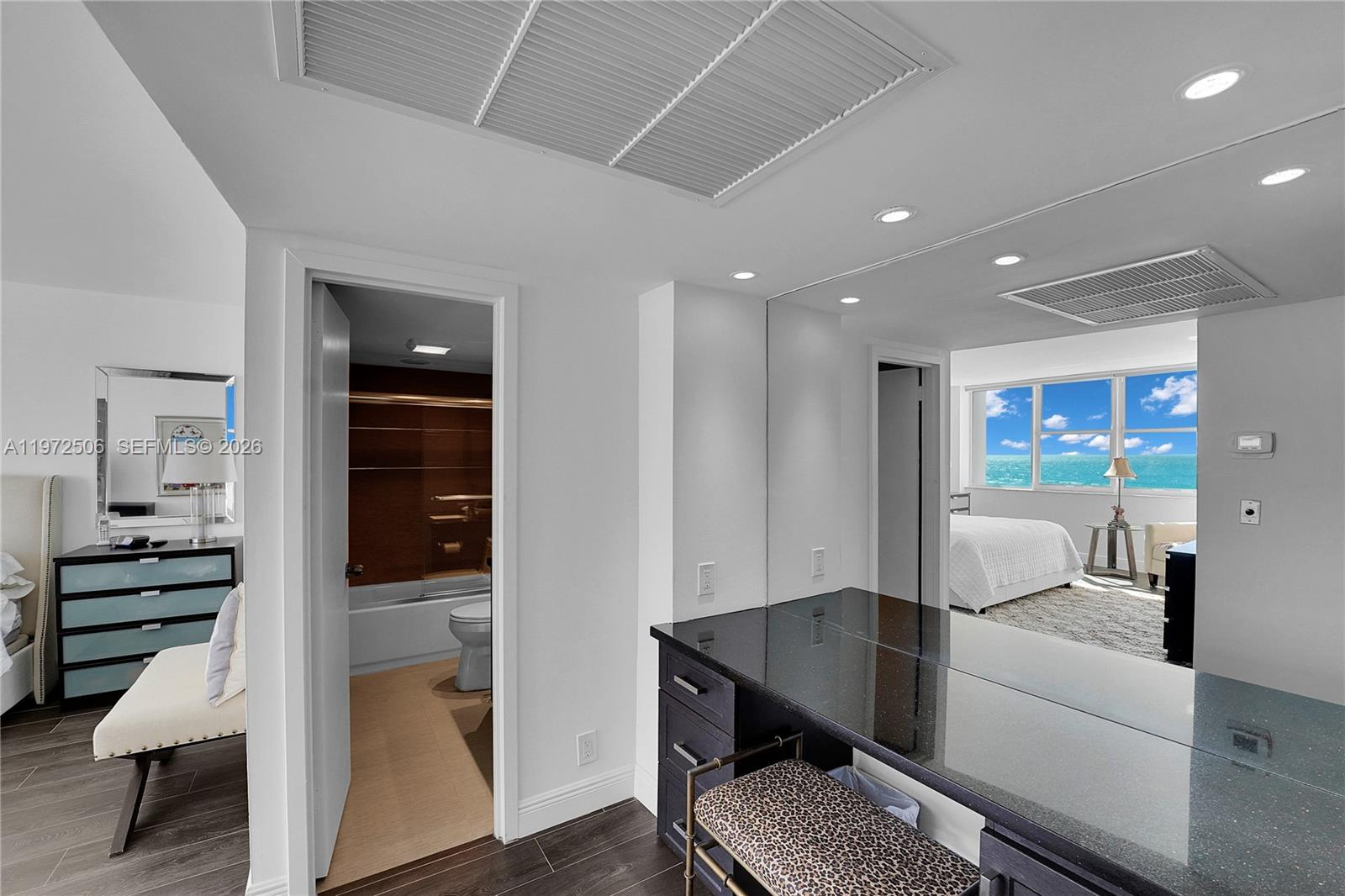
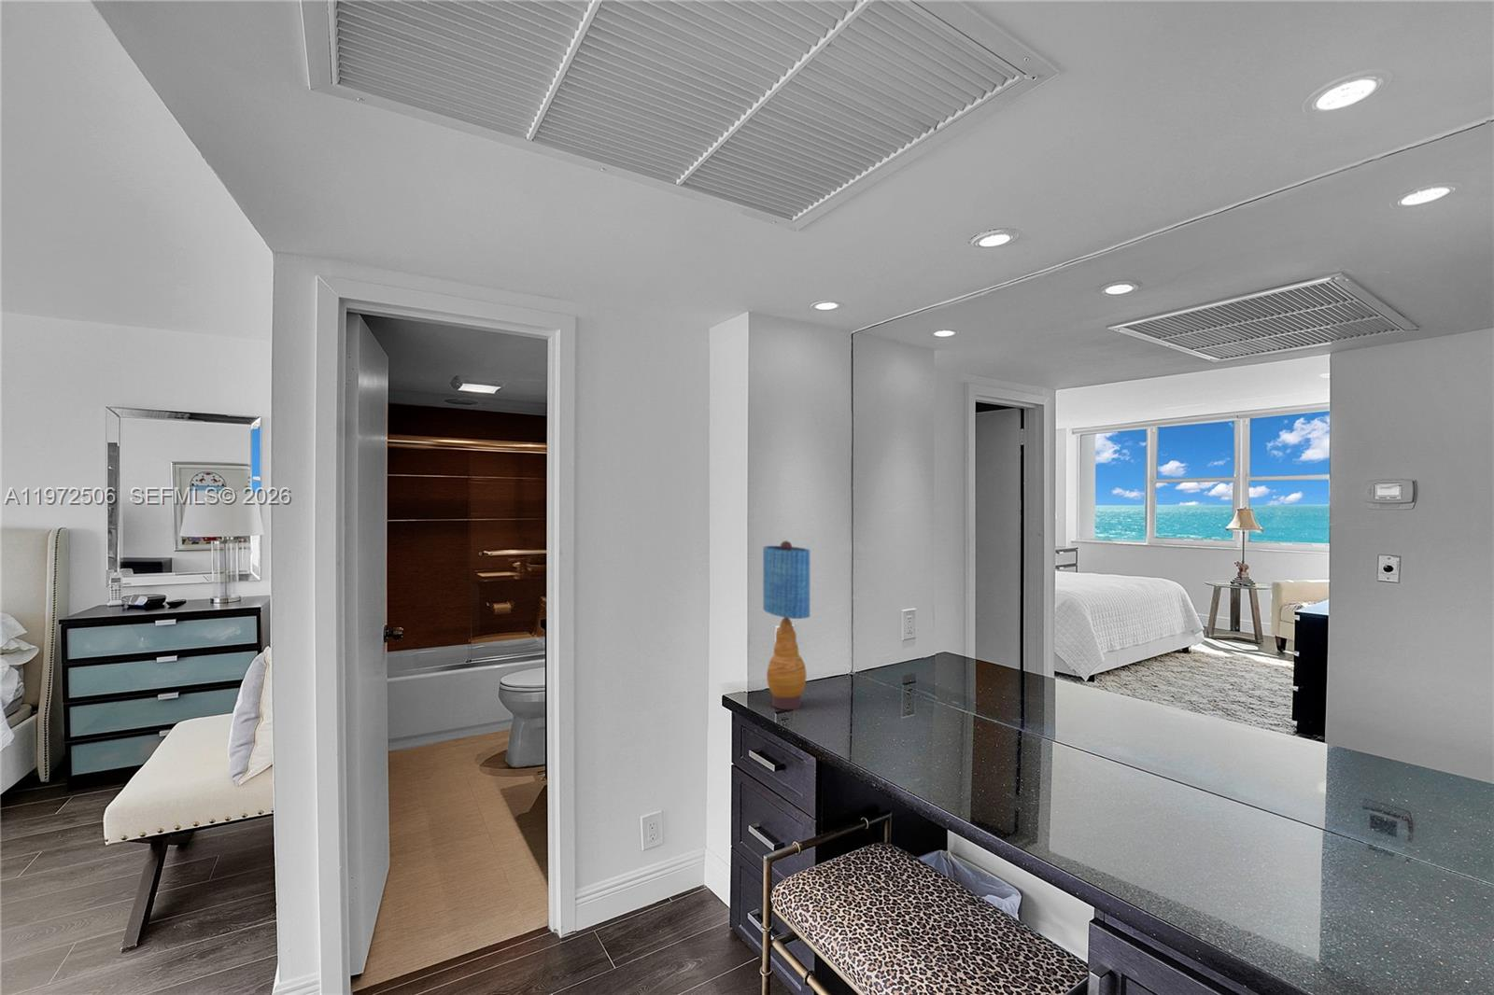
+ table lamp (785, 622)
